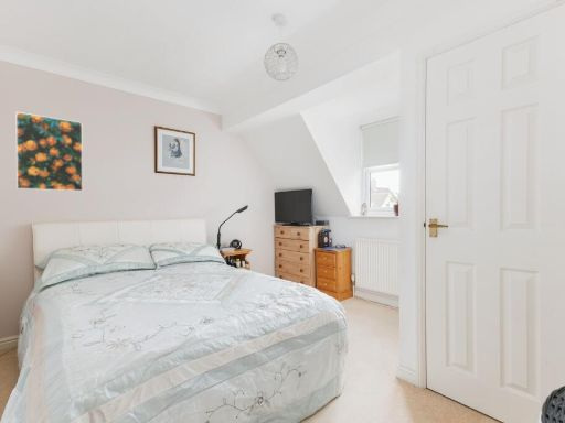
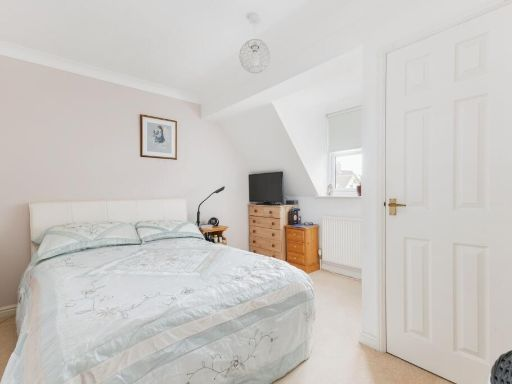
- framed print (51, 153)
